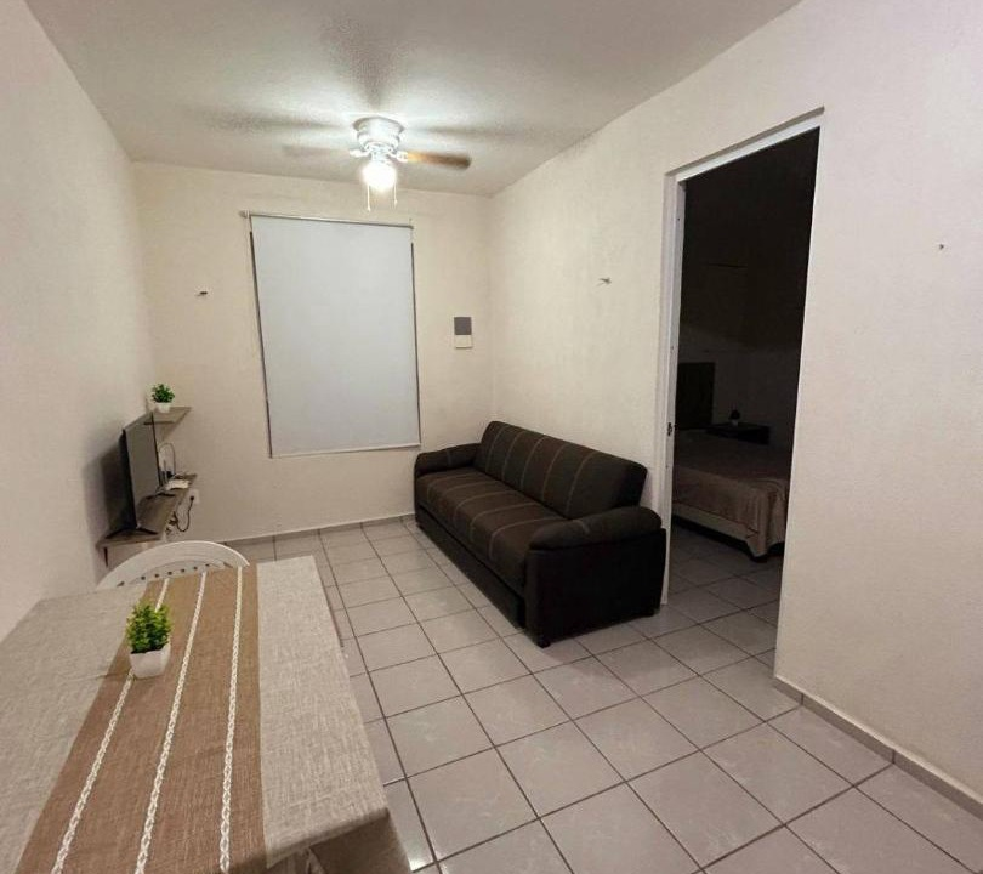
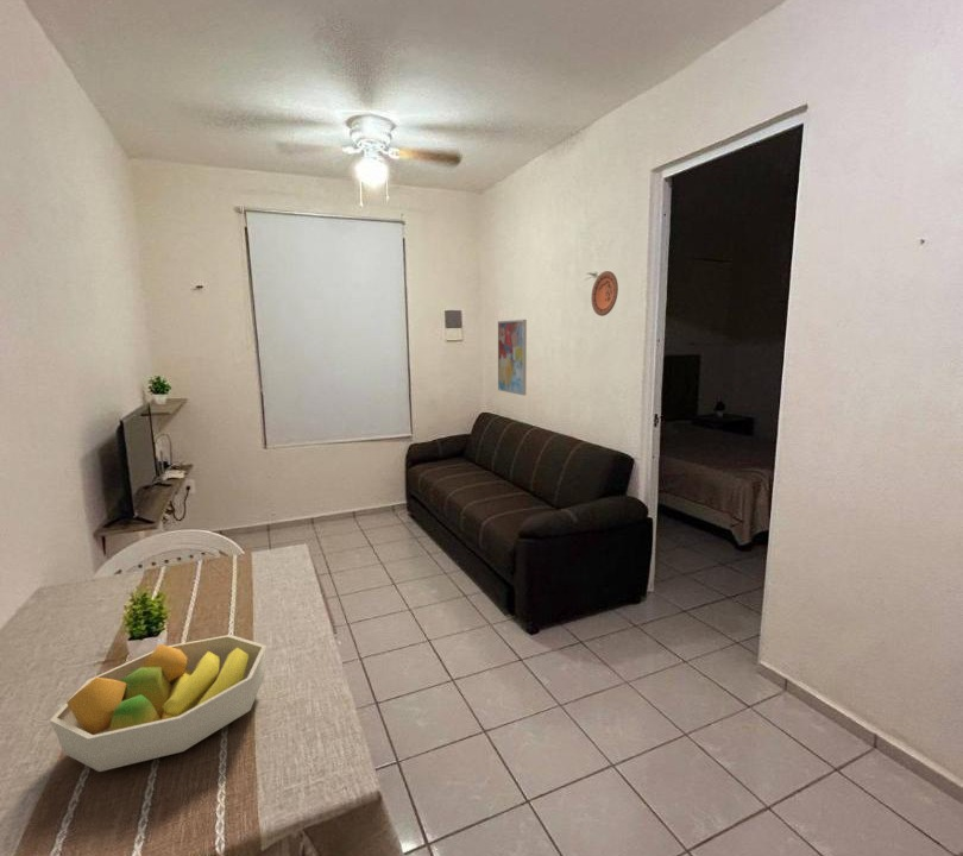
+ wall art (511, 357)
+ fruit bowl (170, 691)
+ decorative plate (604, 294)
